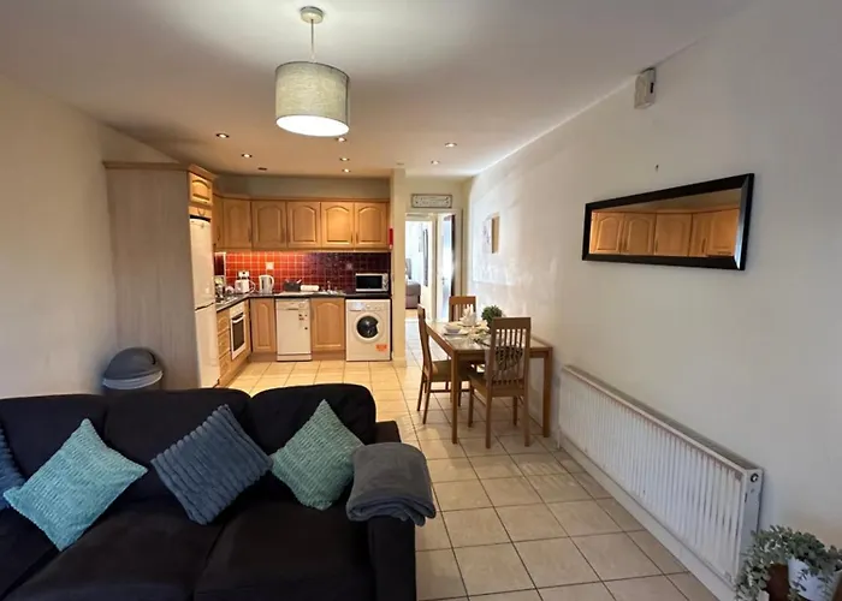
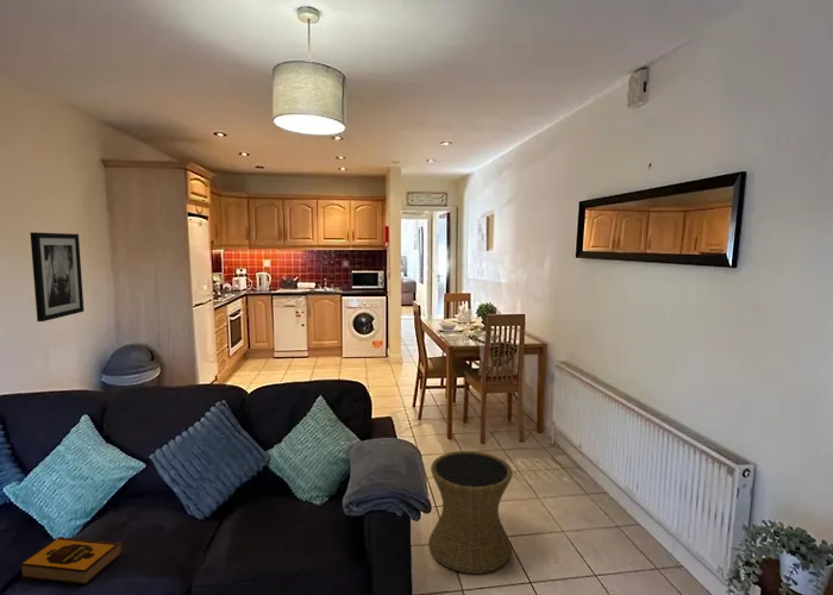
+ wall art (58, 275)
+ side table (470, 507)
+ hardback book (74, 557)
